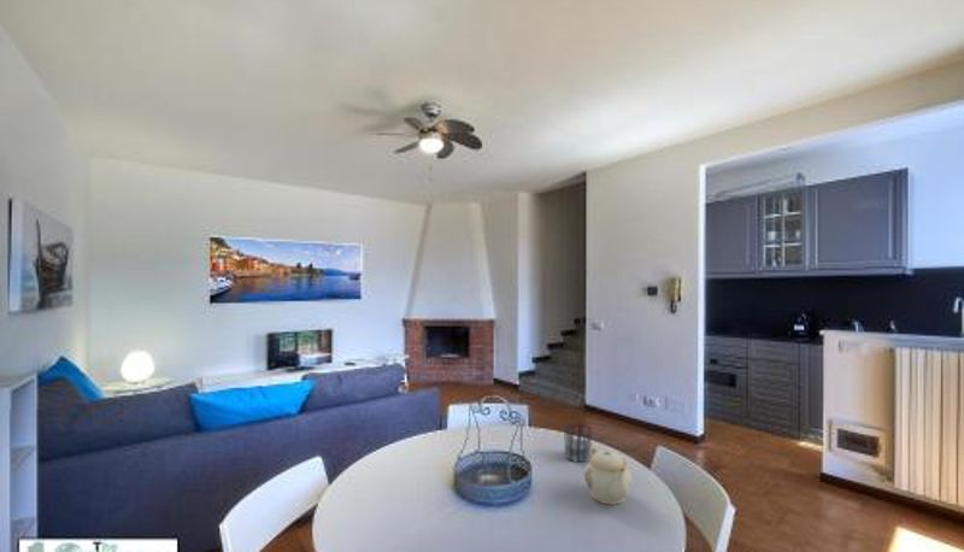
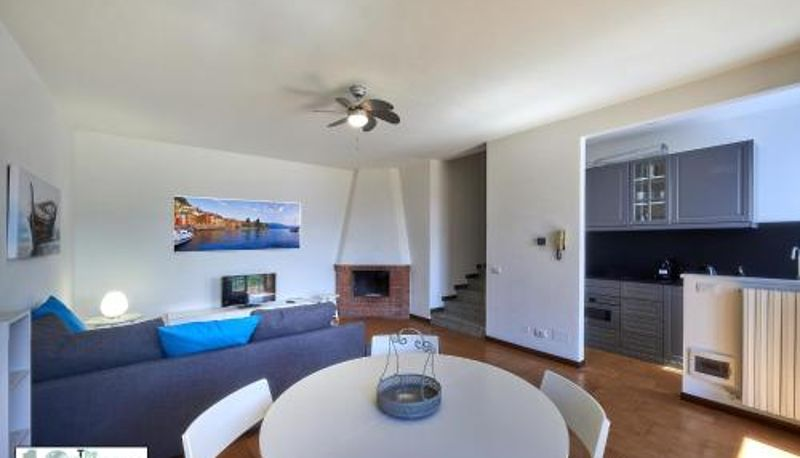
- cup (577, 442)
- teapot (606, 471)
